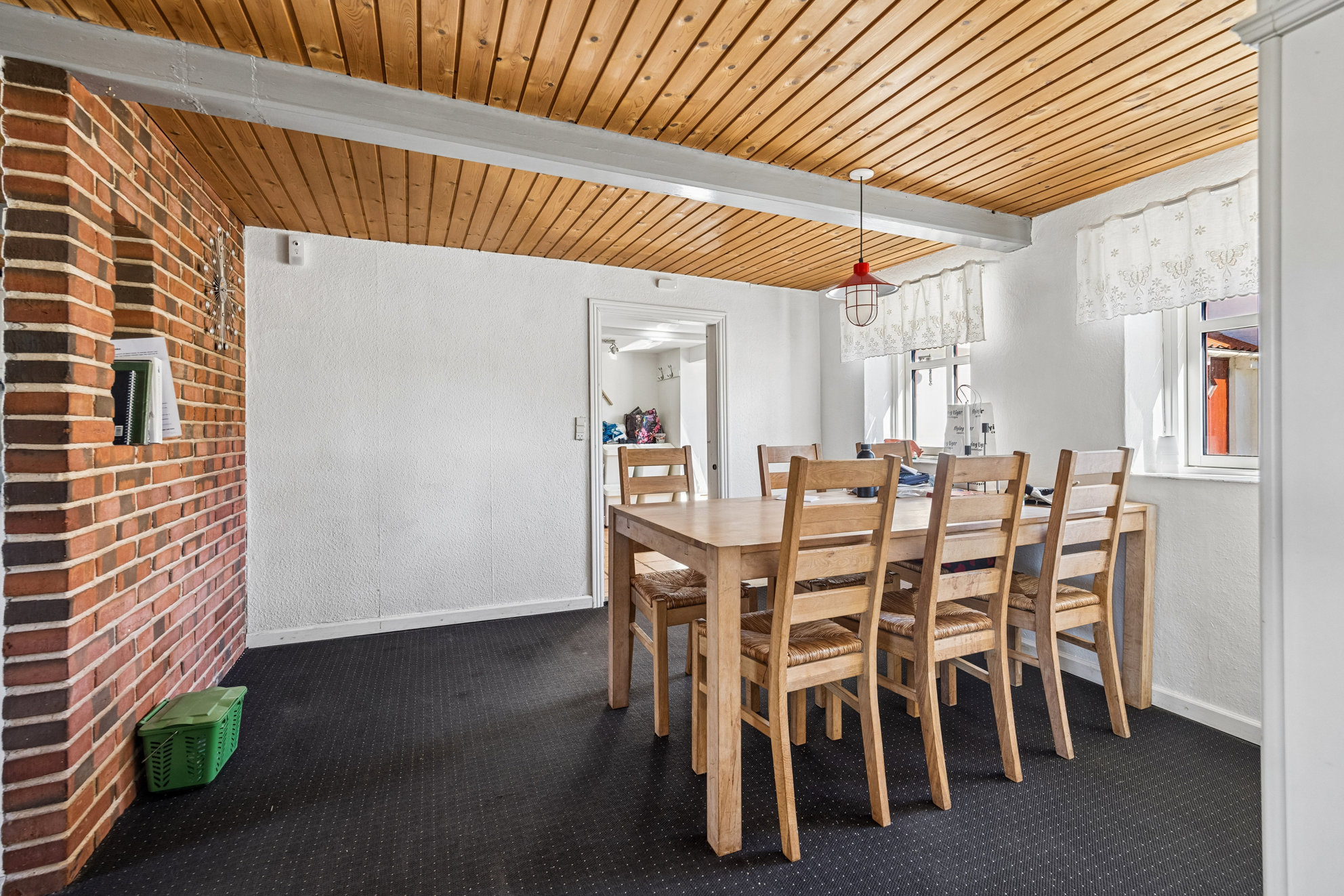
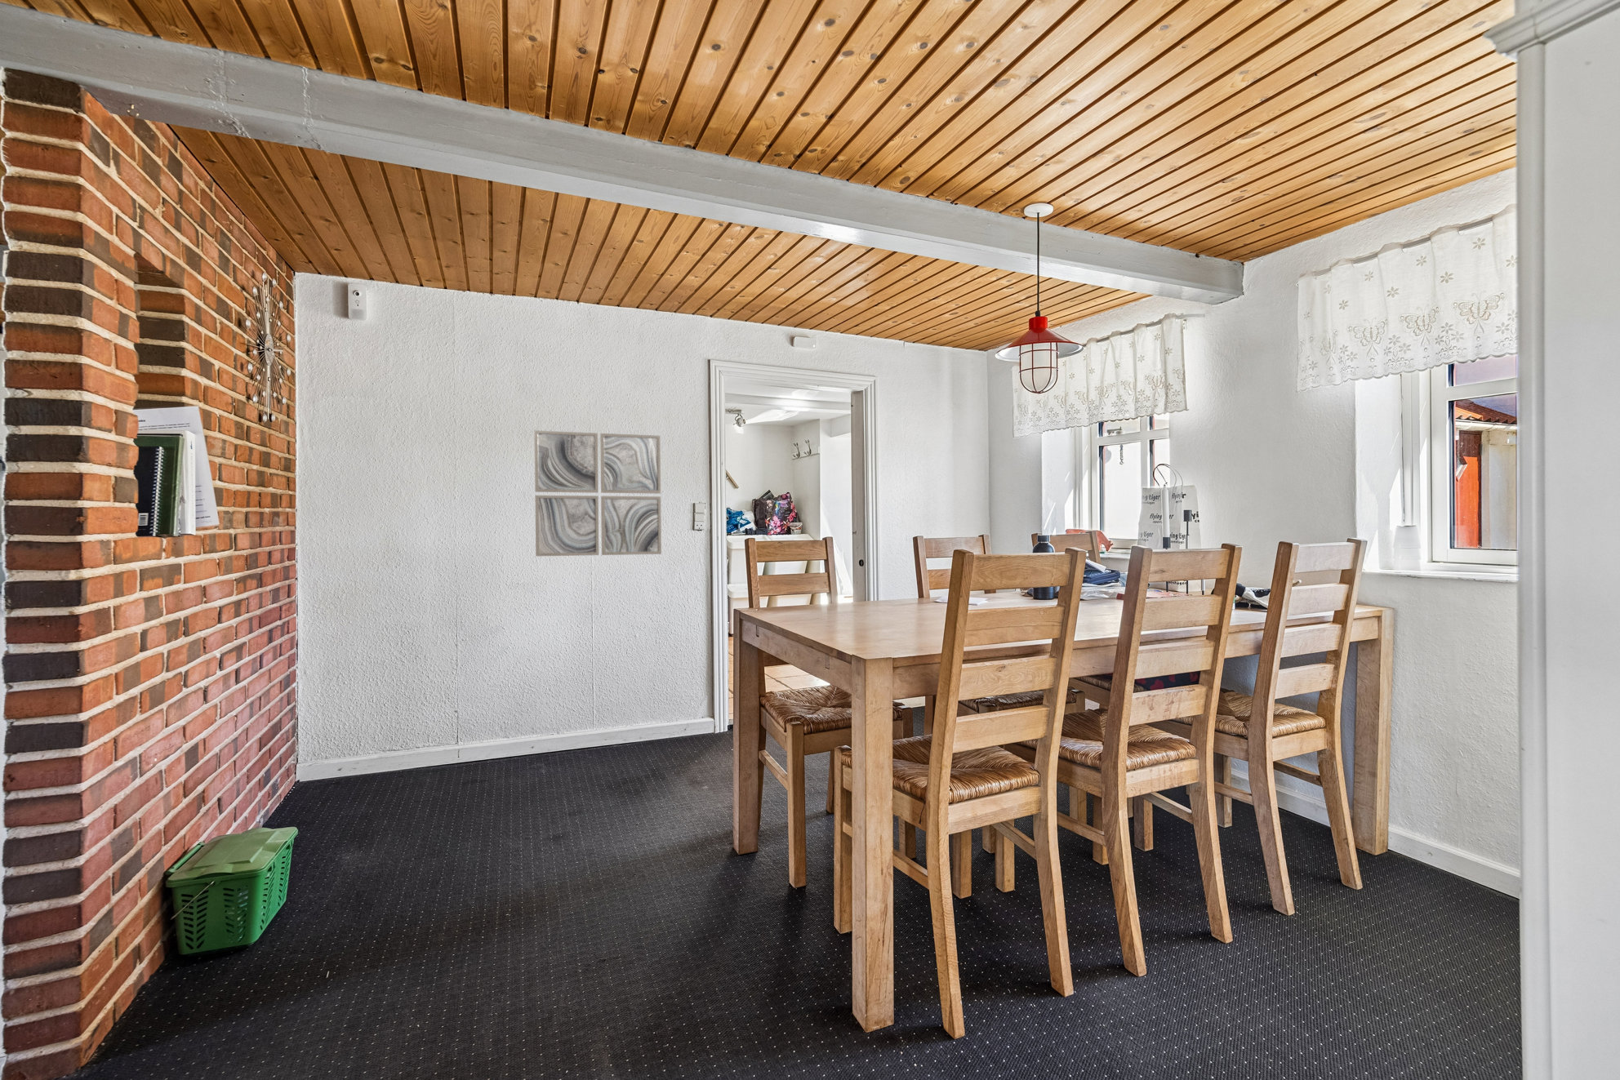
+ wall art (598, 495)
